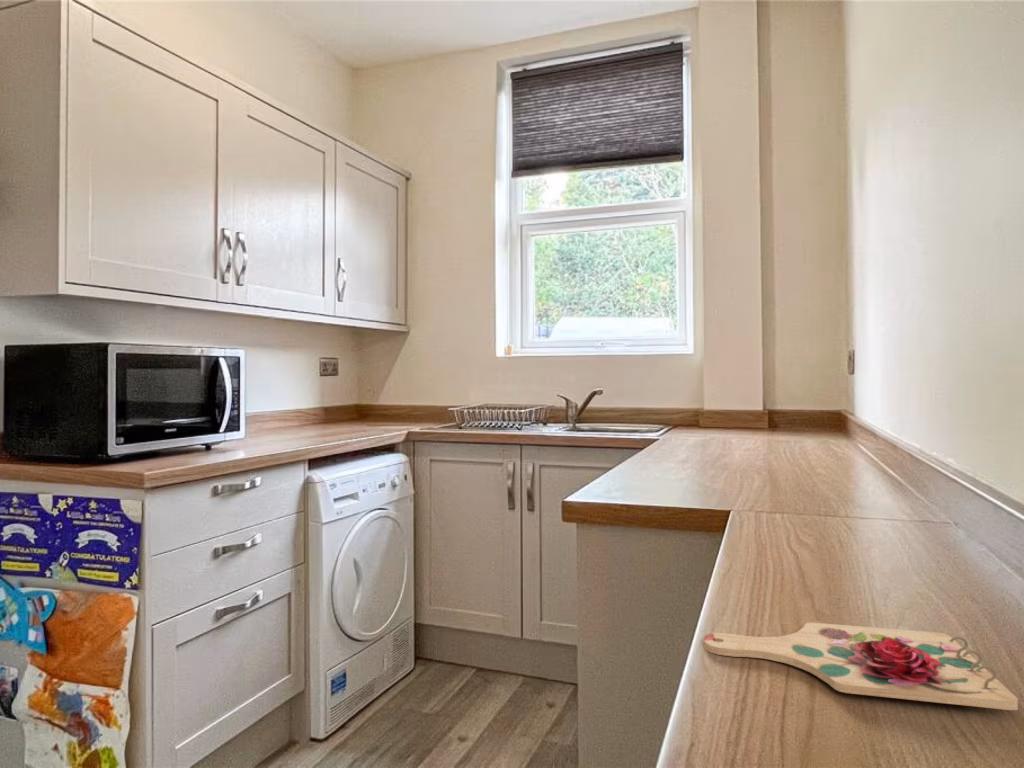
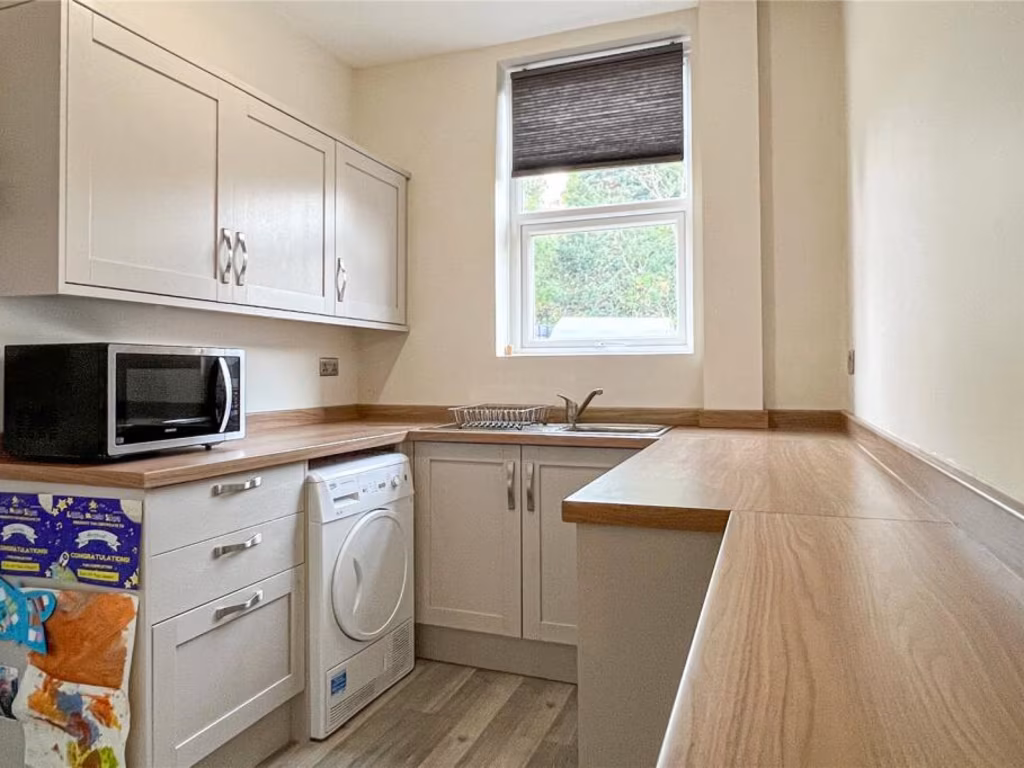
- cutting board (834, 643)
